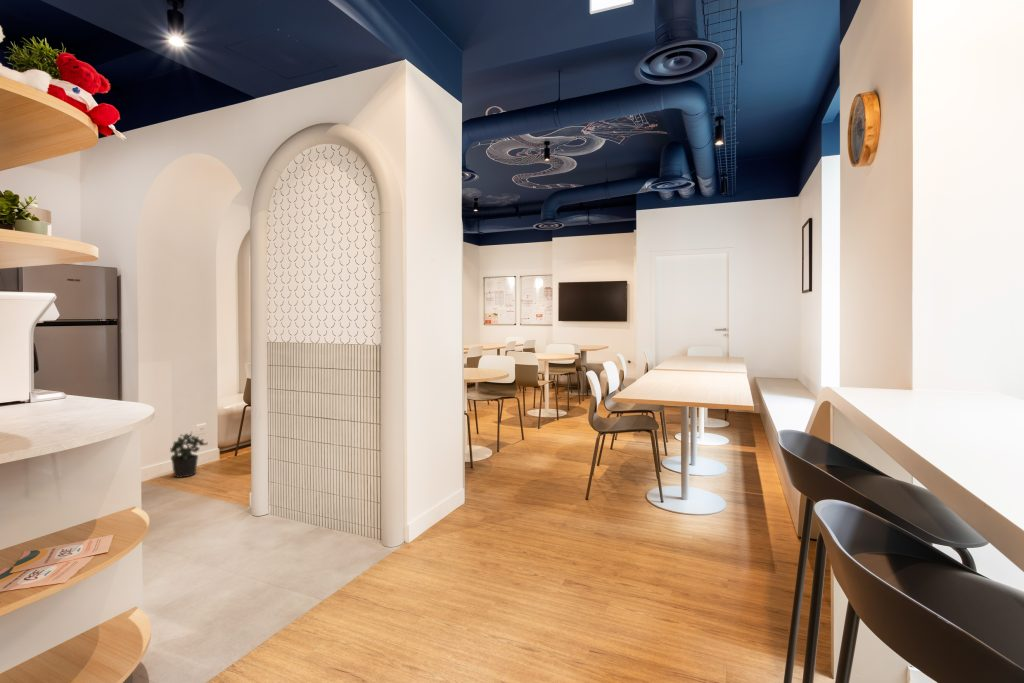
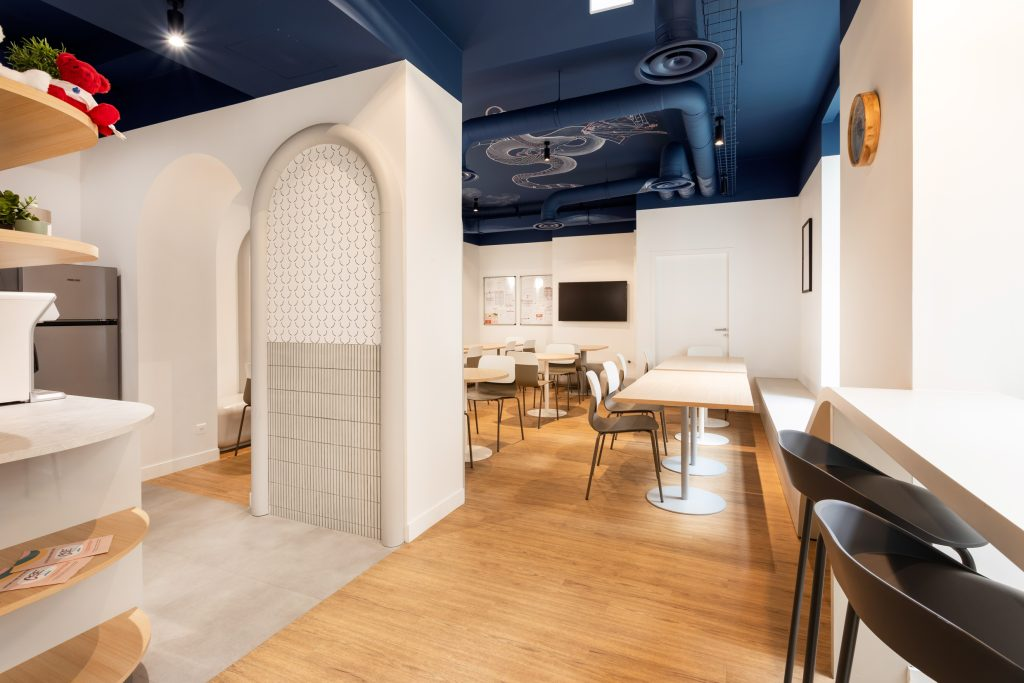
- potted plant (187, 453)
